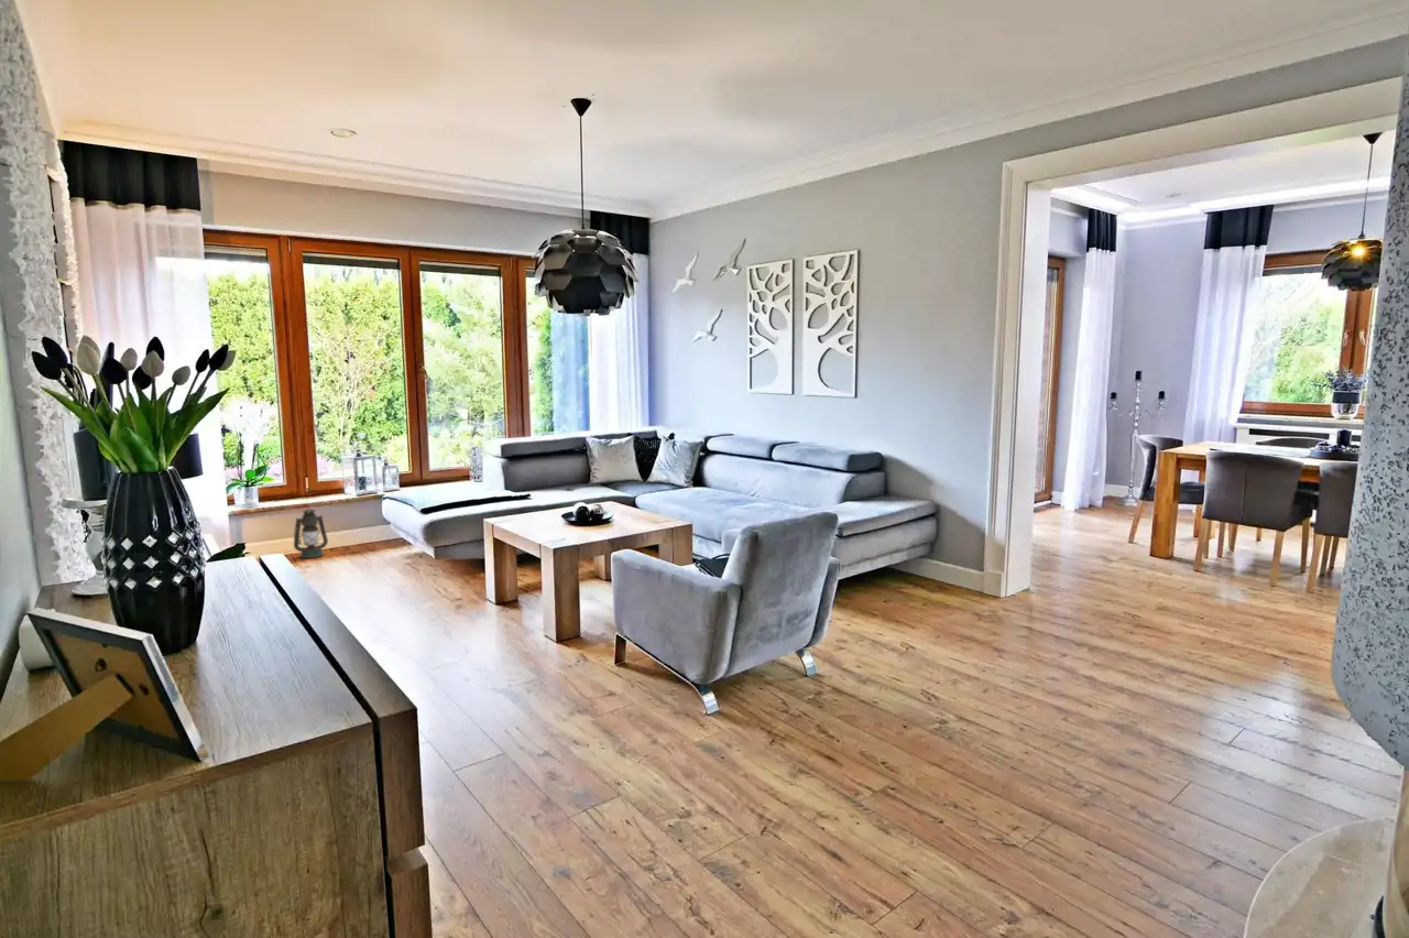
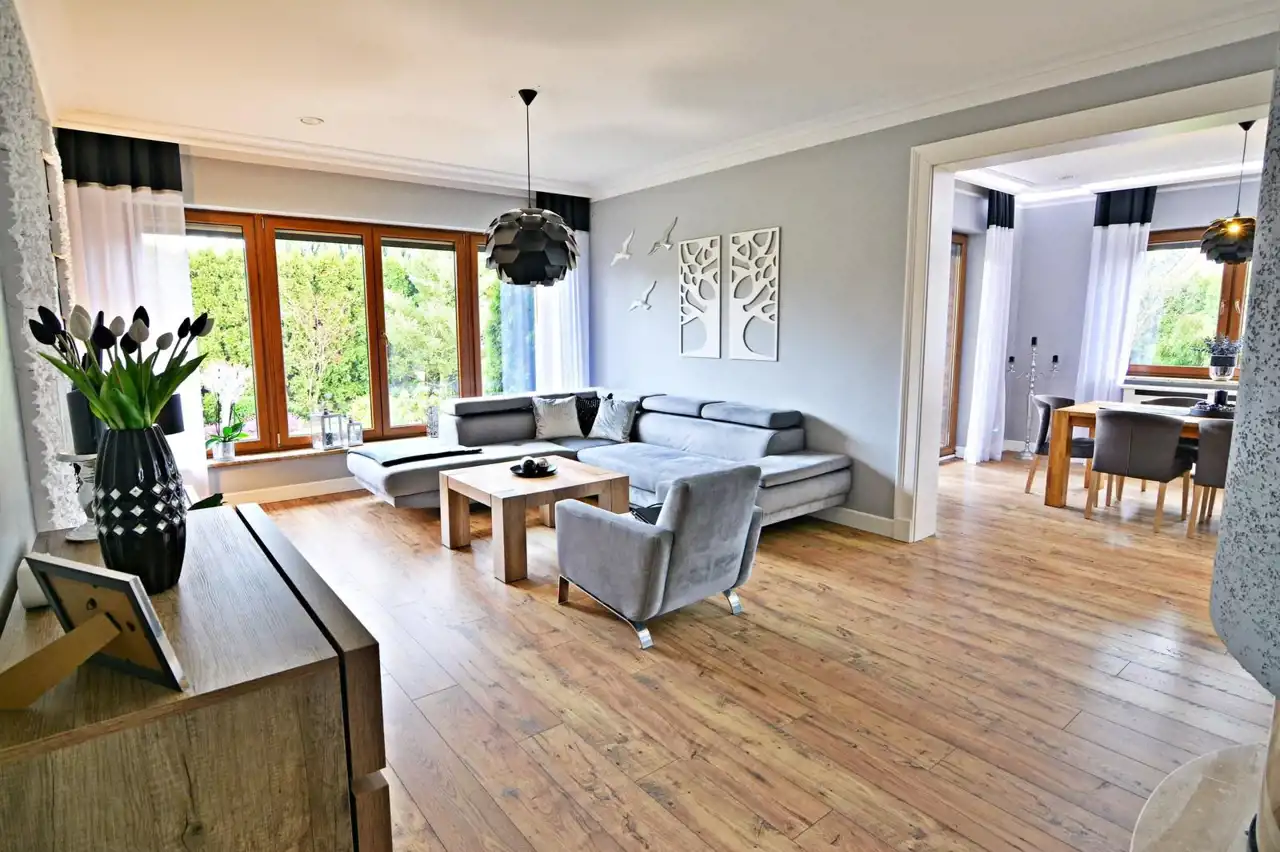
- lantern (309, 532)
